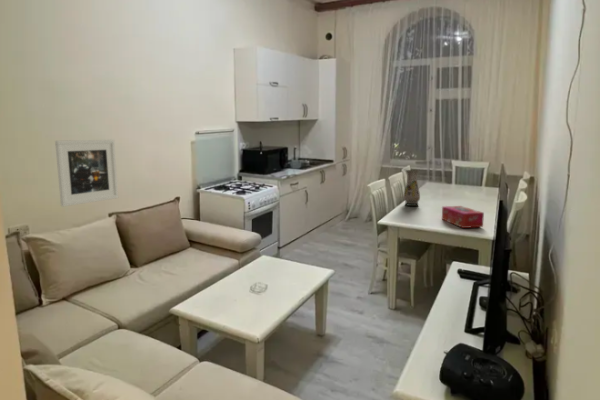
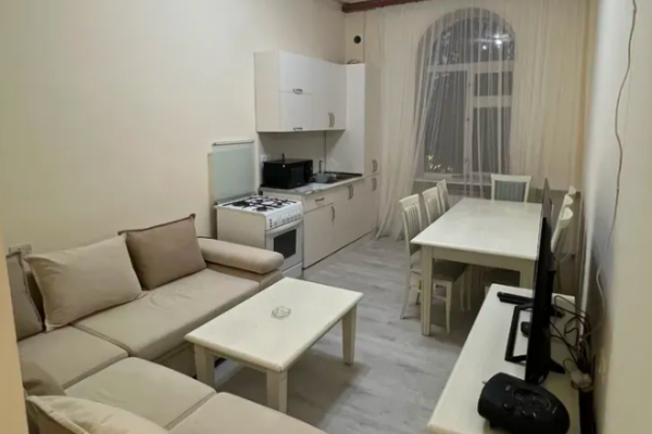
- tissue box (461, 216)
- vase (412, 187)
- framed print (88, 171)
